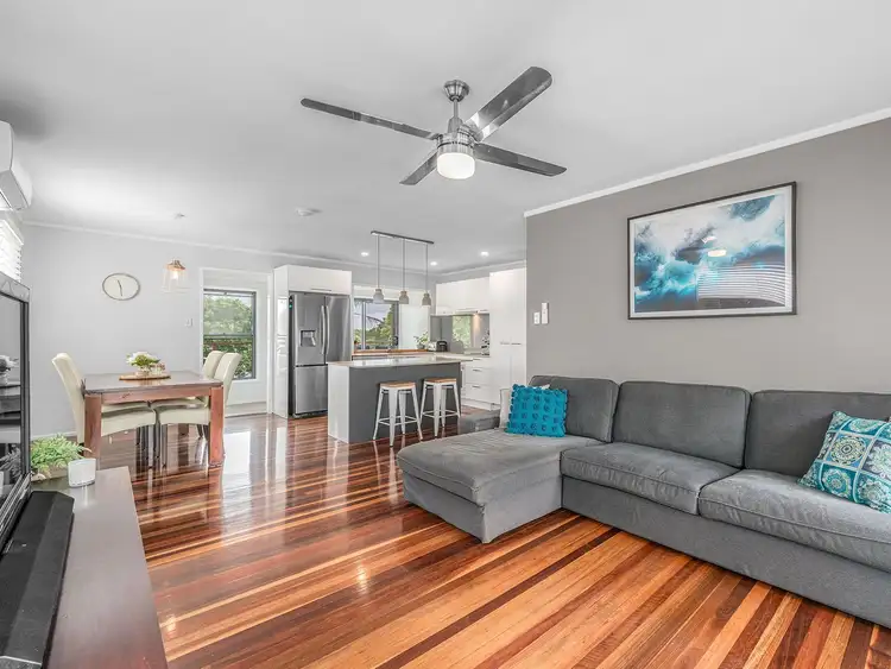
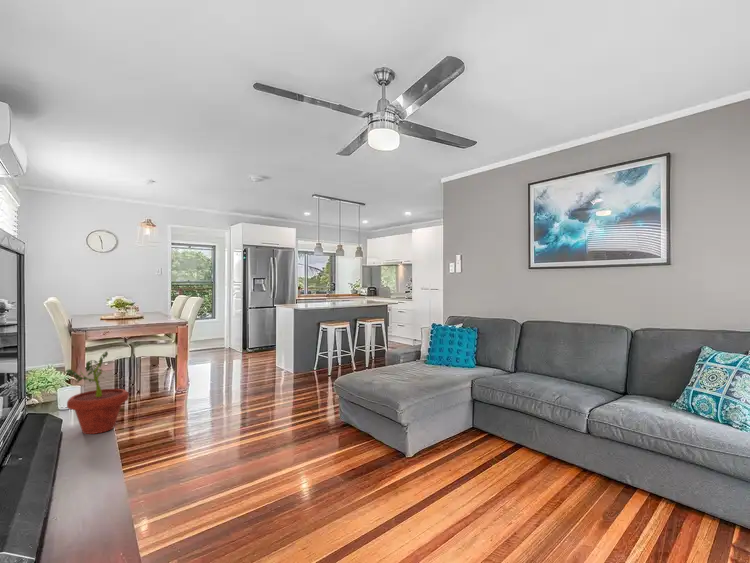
+ potted plant (97, 389)
